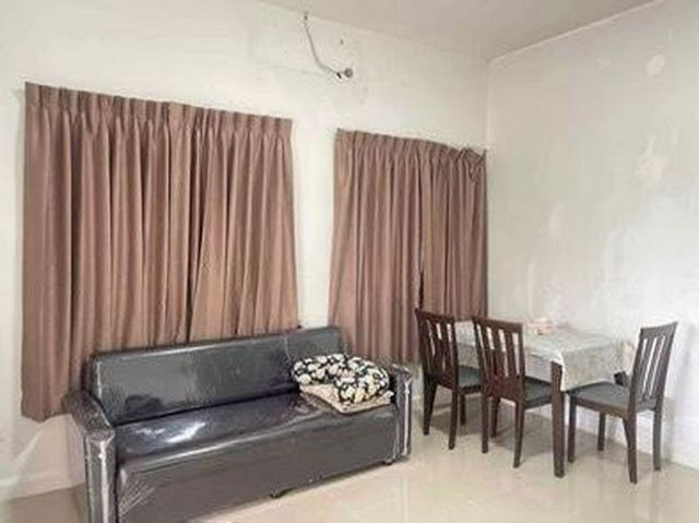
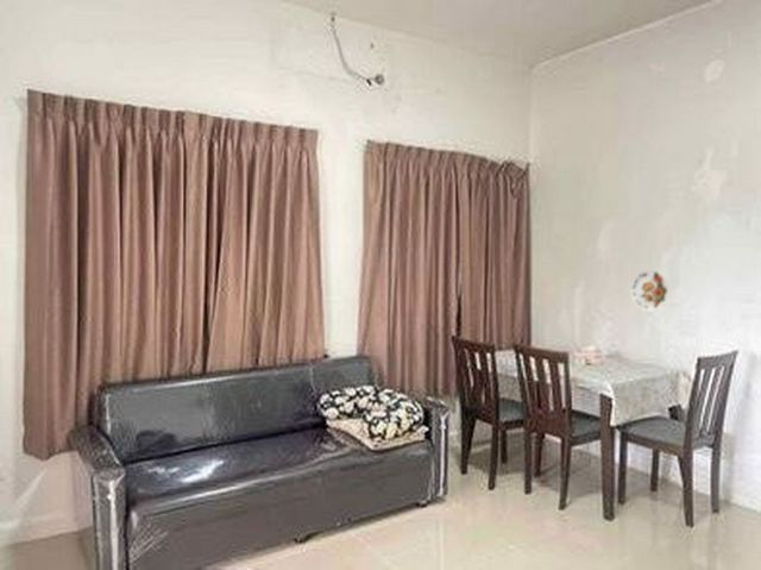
+ decorative plate (649, 290)
